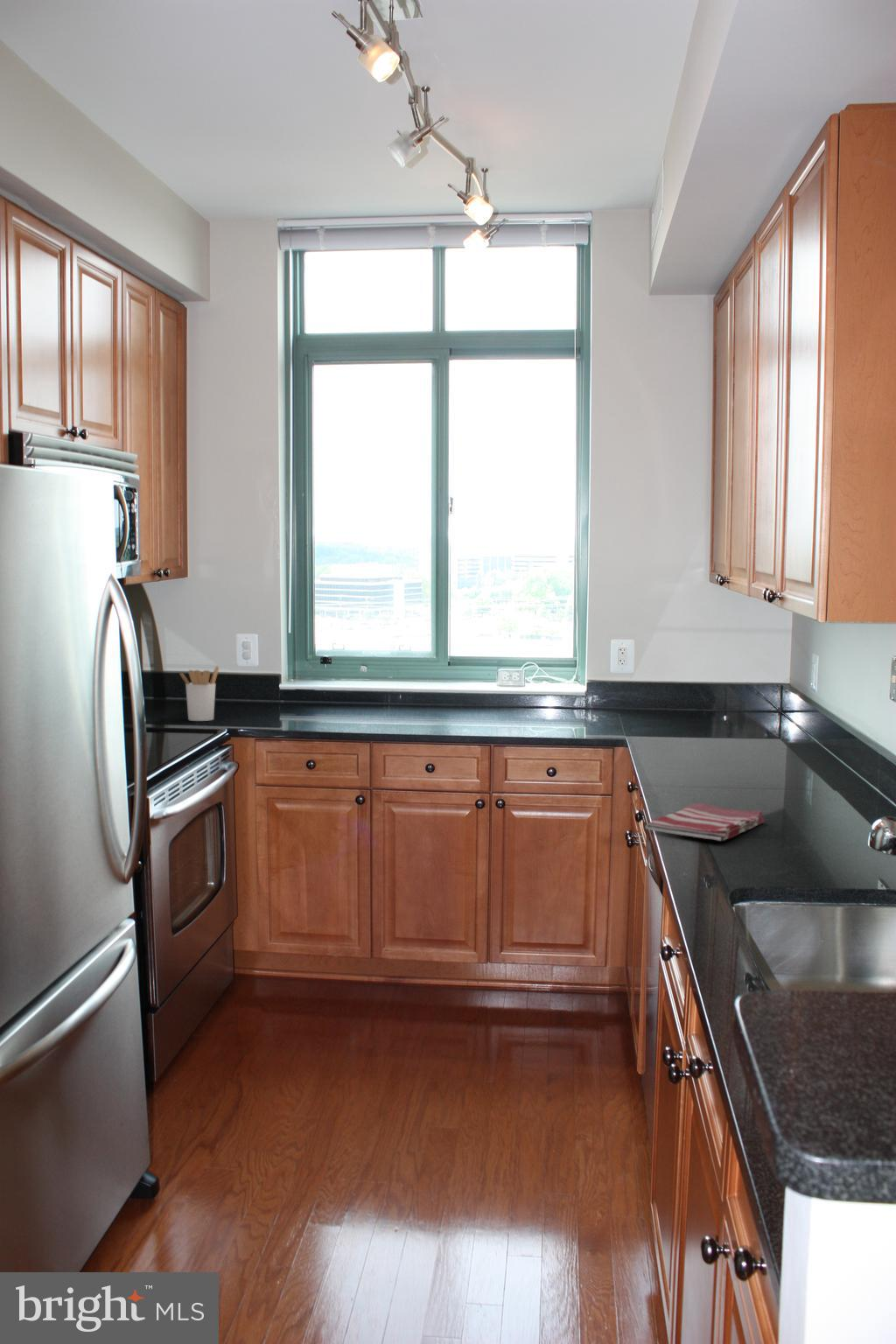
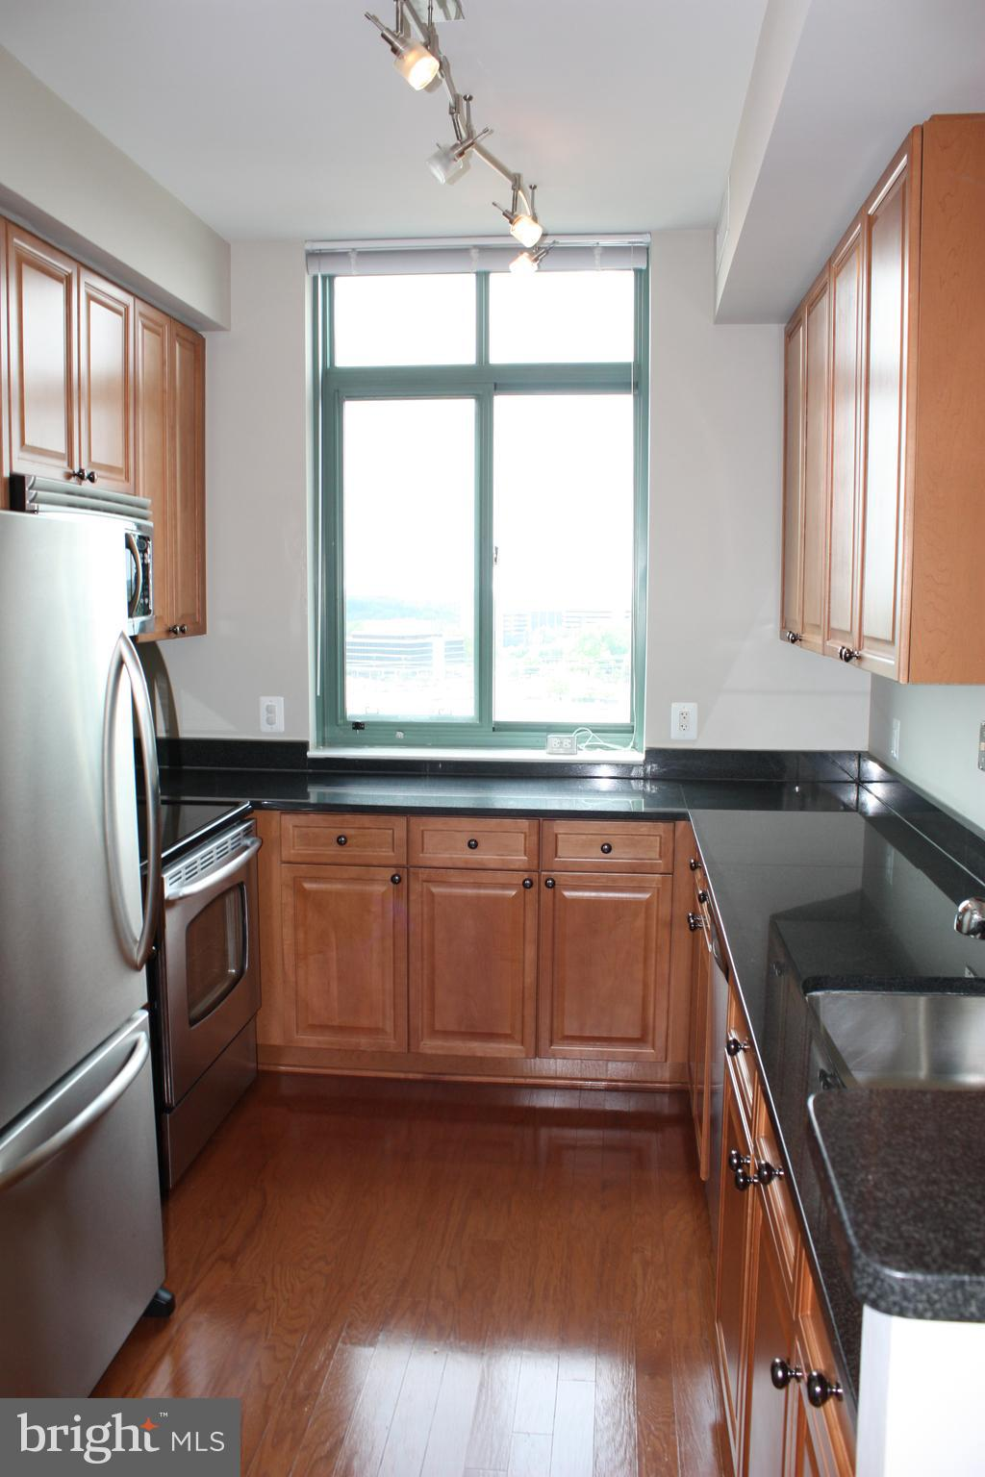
- dish towel (705, 820)
- utensil holder (200, 693)
